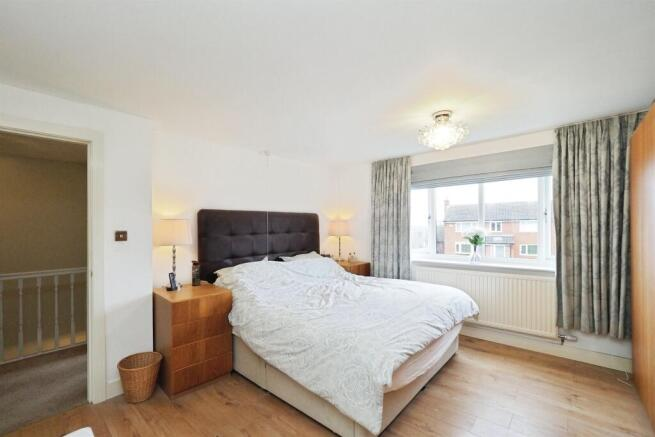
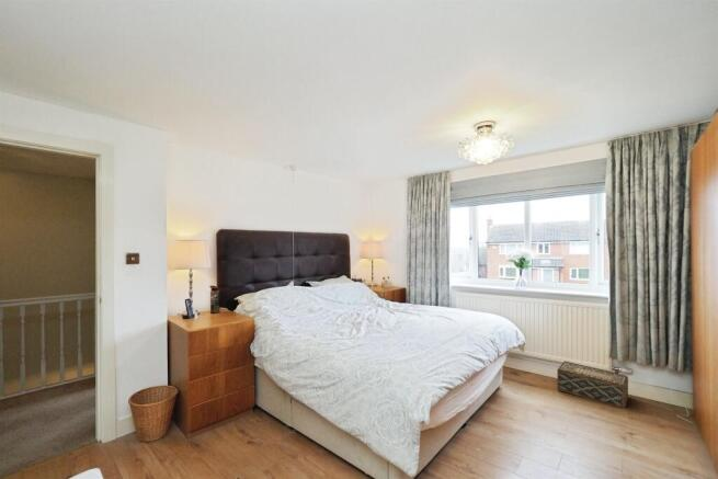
+ woven basket (591, 383)
